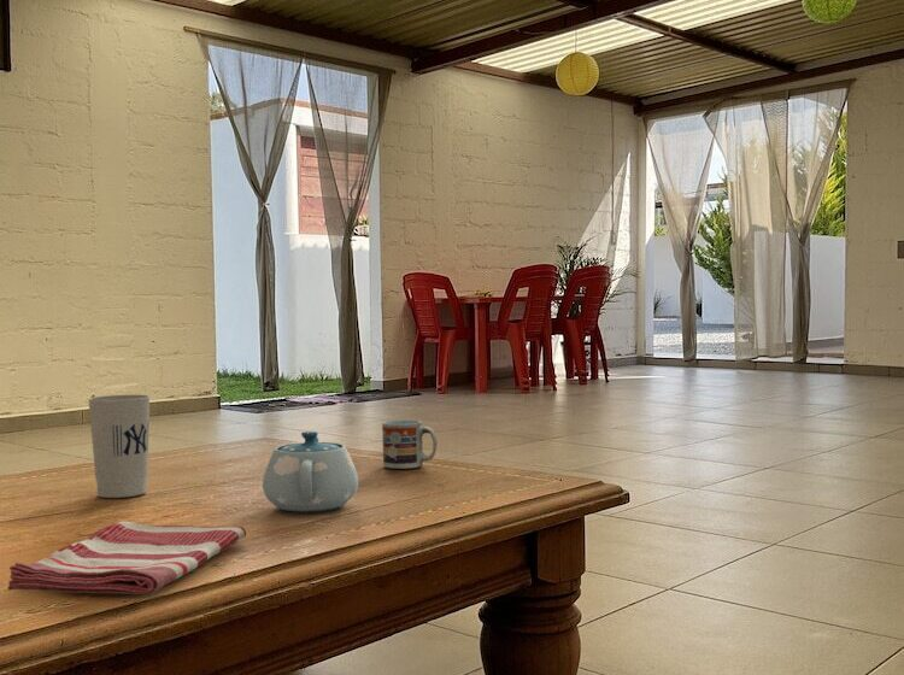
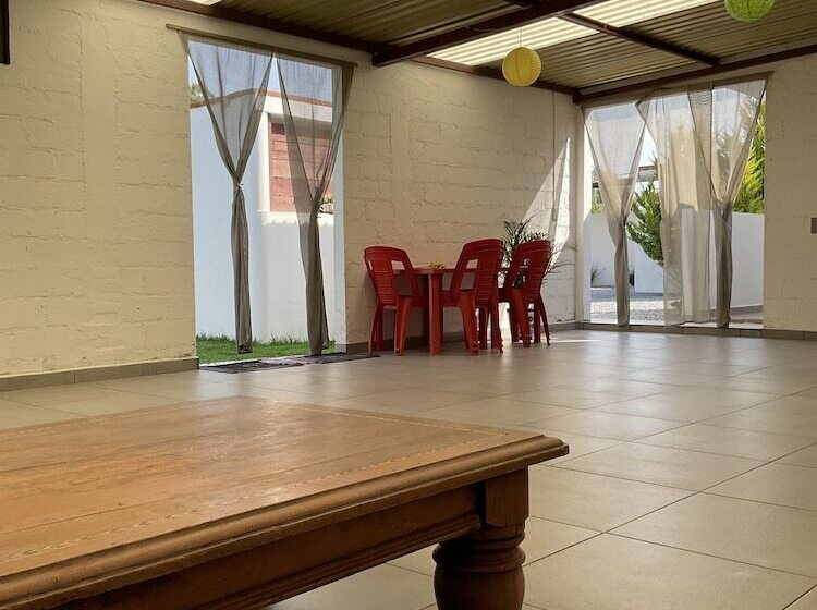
- cup (410, 444)
- dish towel (137, 551)
- chinaware (310, 468)
- cup (121, 445)
